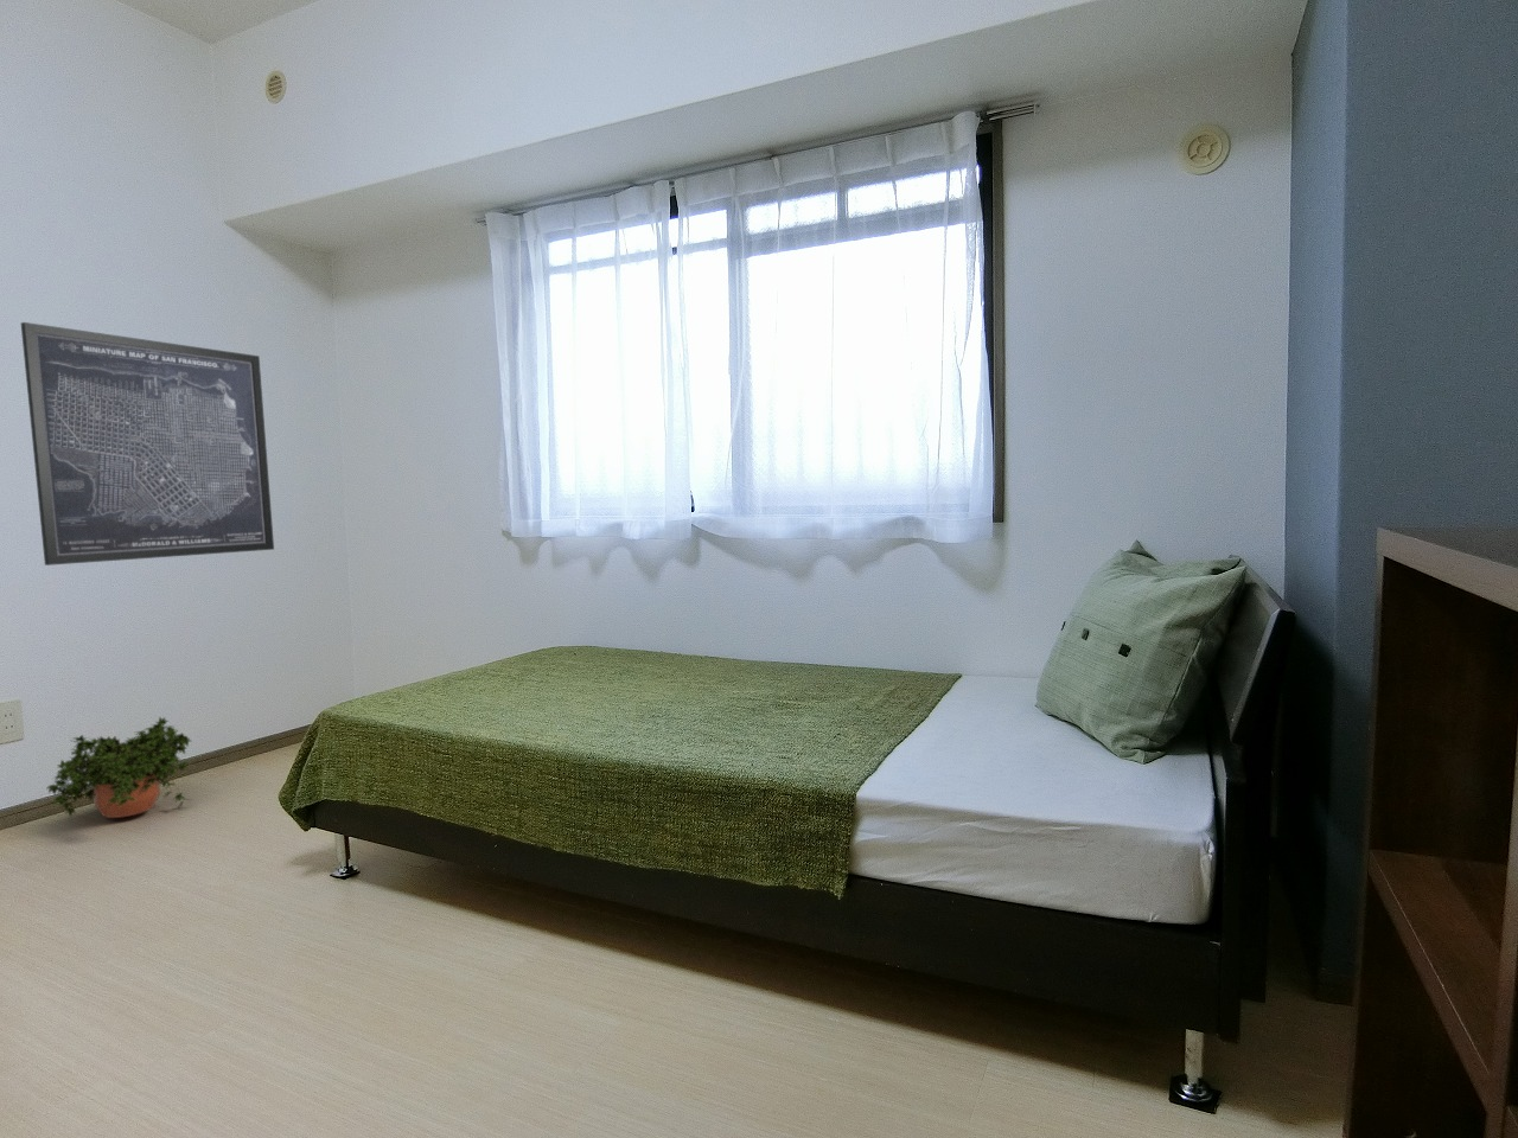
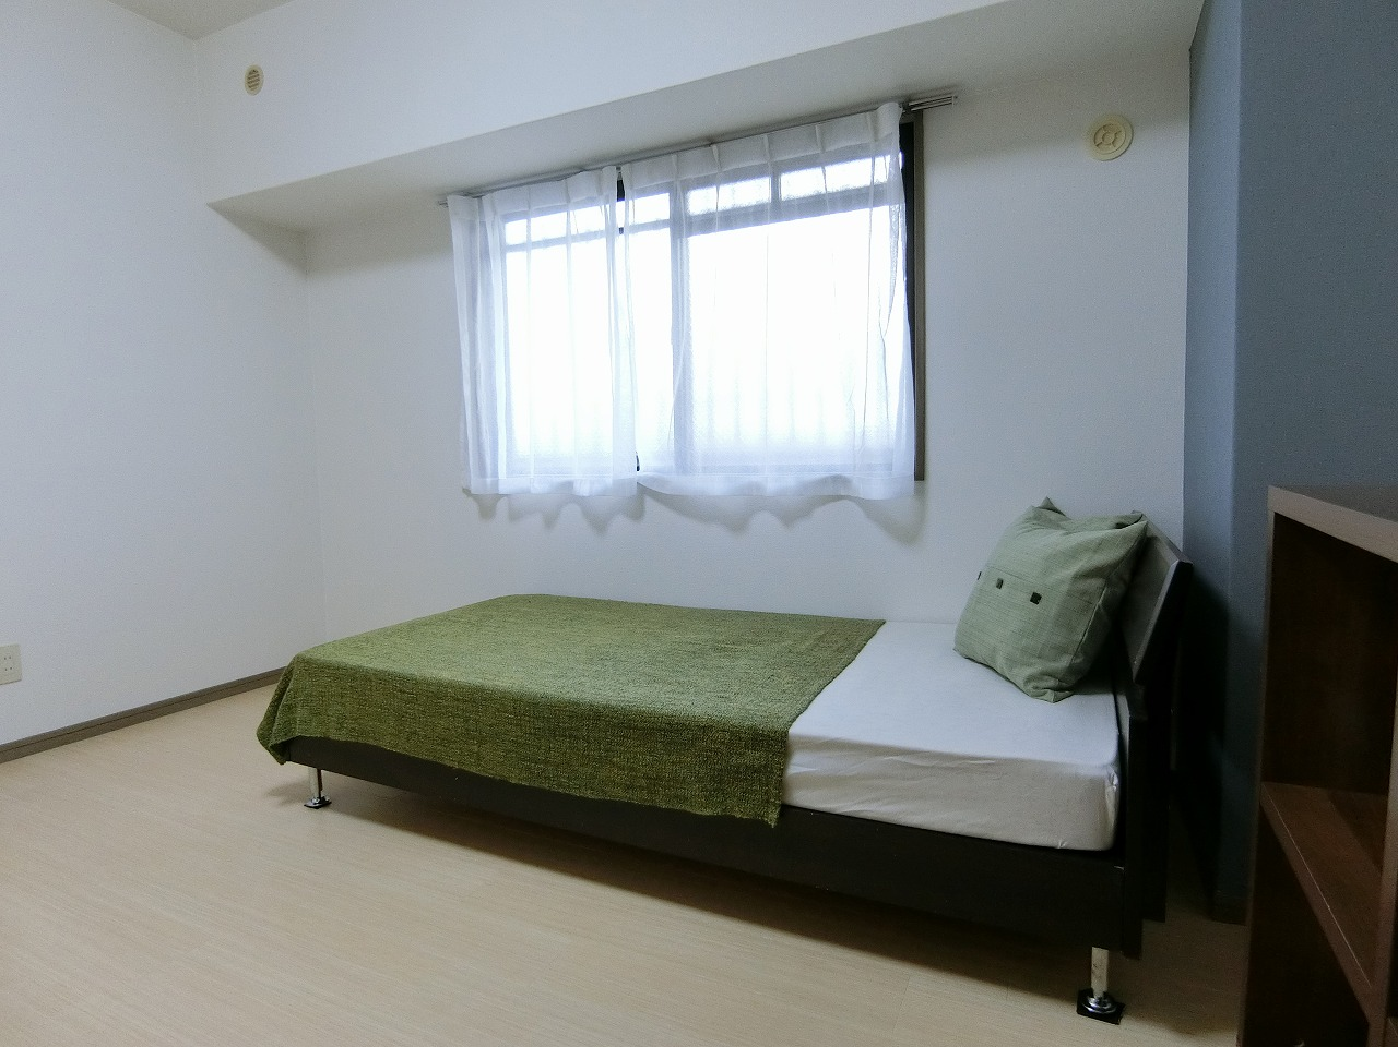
- wall art (163, 449)
- potted plant (122, 772)
